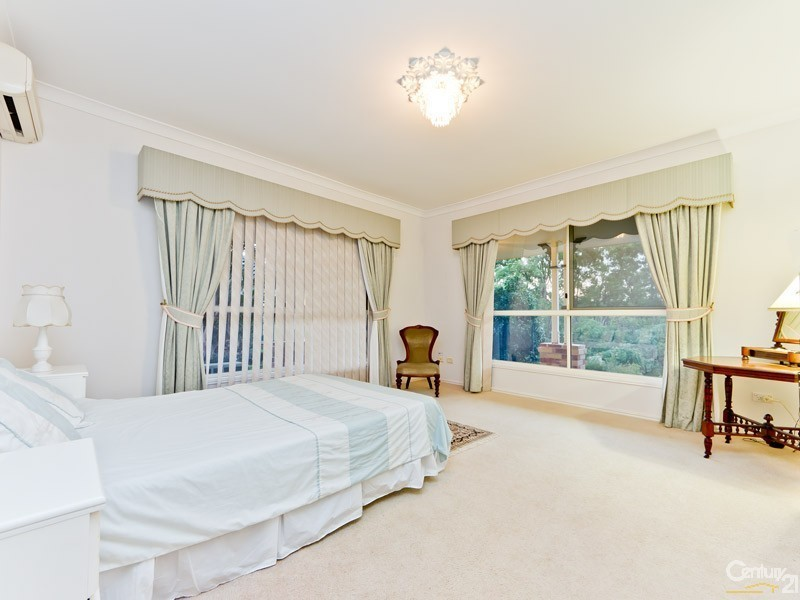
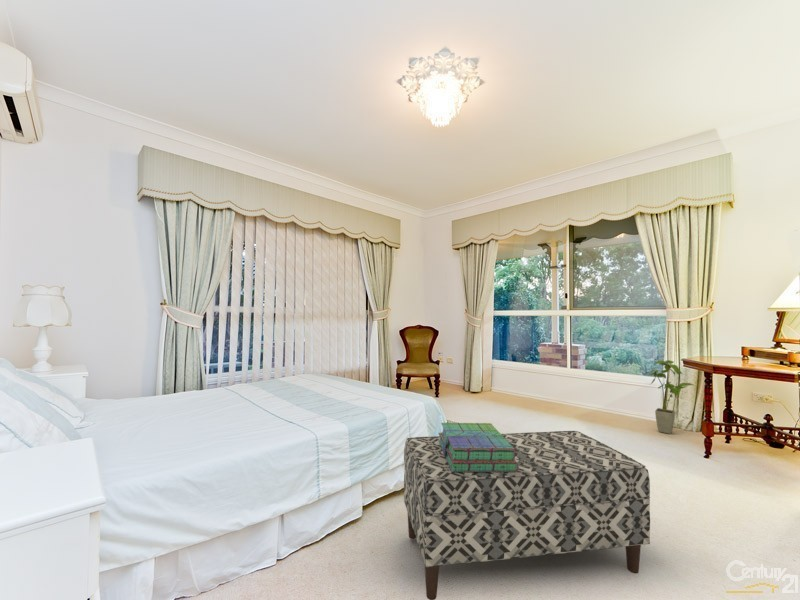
+ house plant (671, 396)
+ bench (515, 501)
+ stack of books (474, 444)
